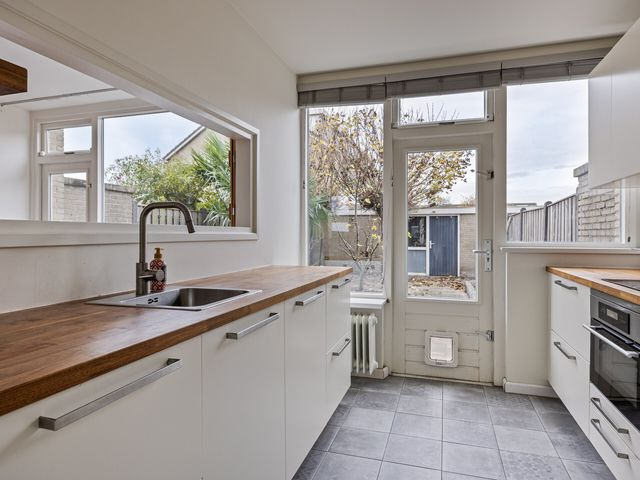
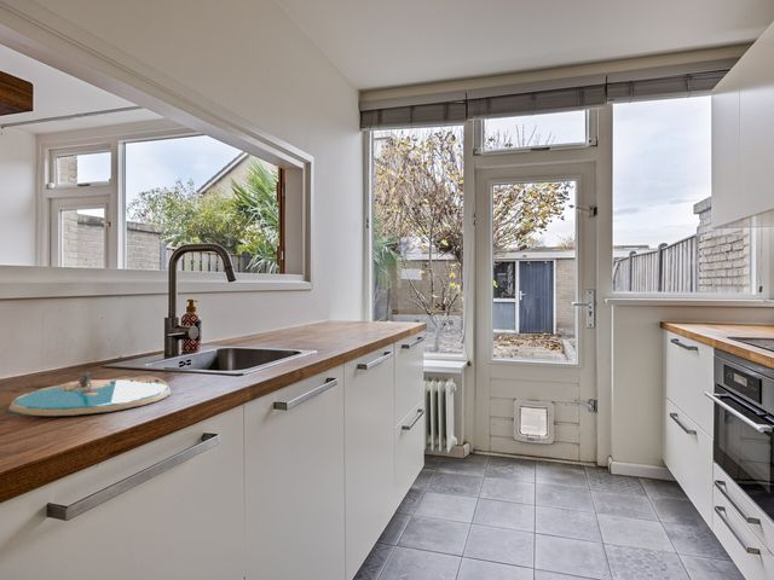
+ plate (96, 385)
